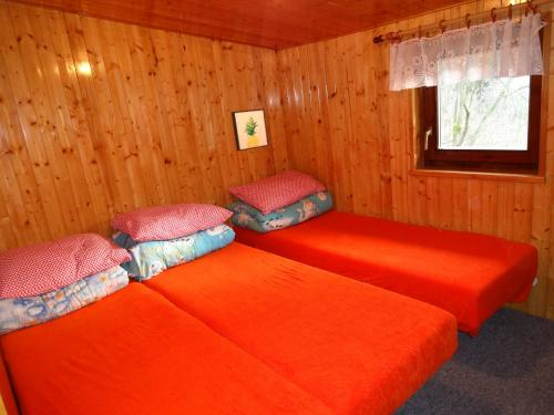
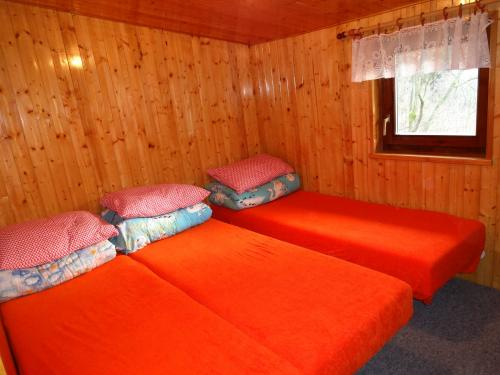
- wall art (250, 129)
